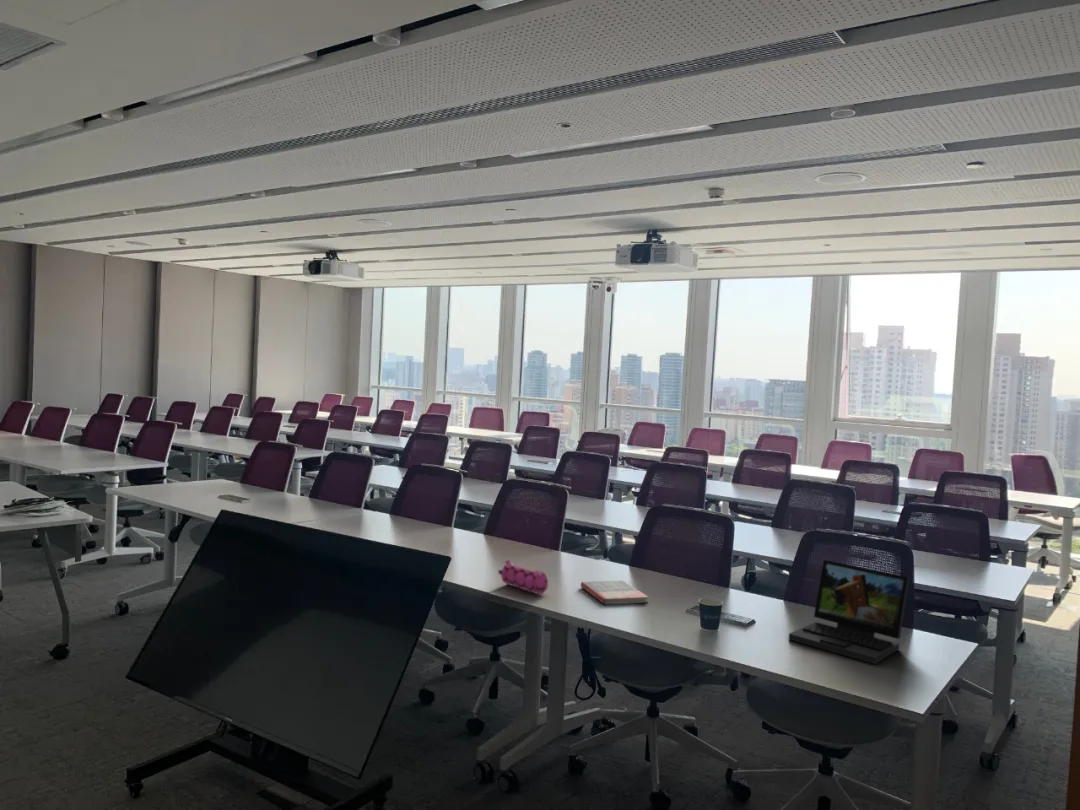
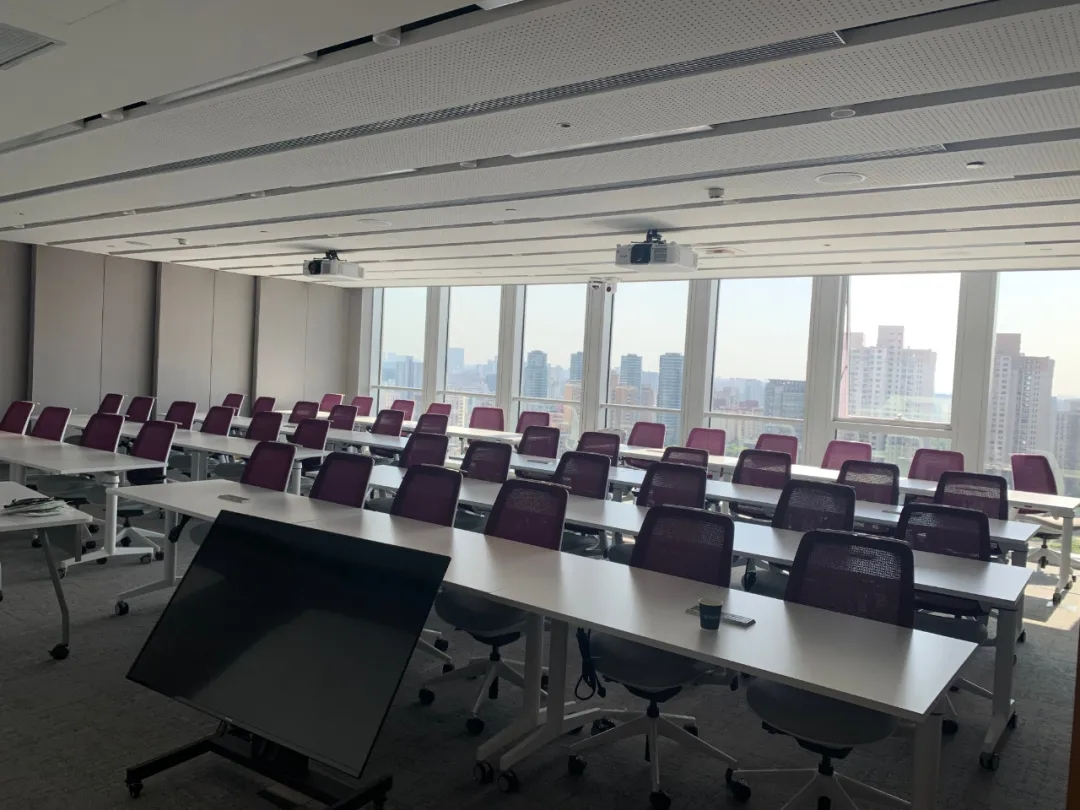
- pencil case (524, 576)
- book (613, 591)
- laptop (849, 607)
